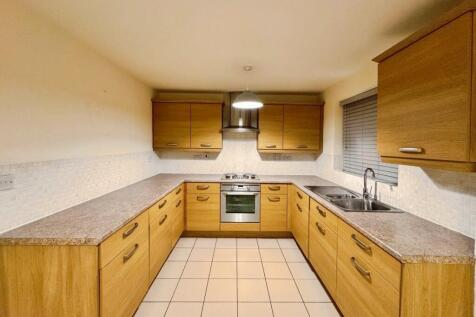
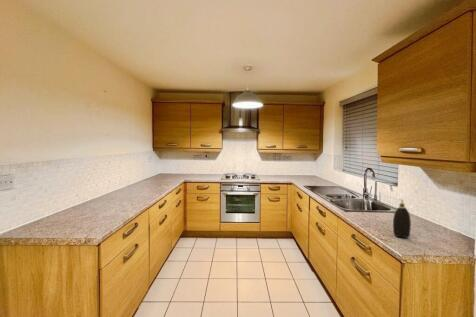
+ soap dispenser (401, 218)
